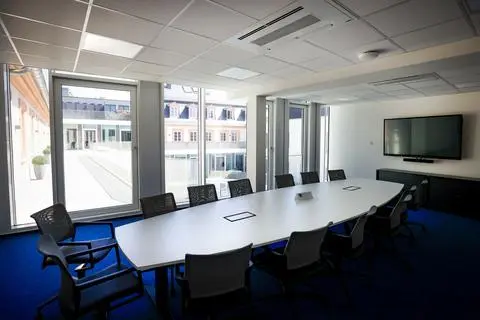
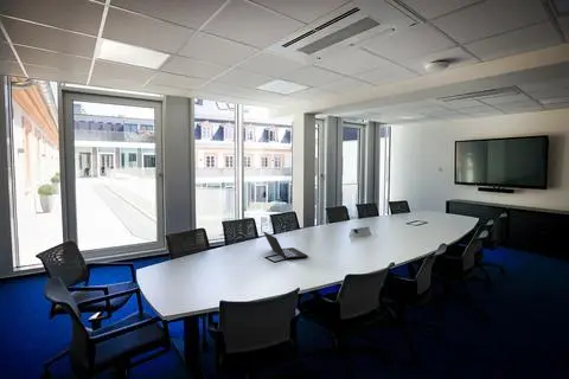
+ laptop (287, 248)
